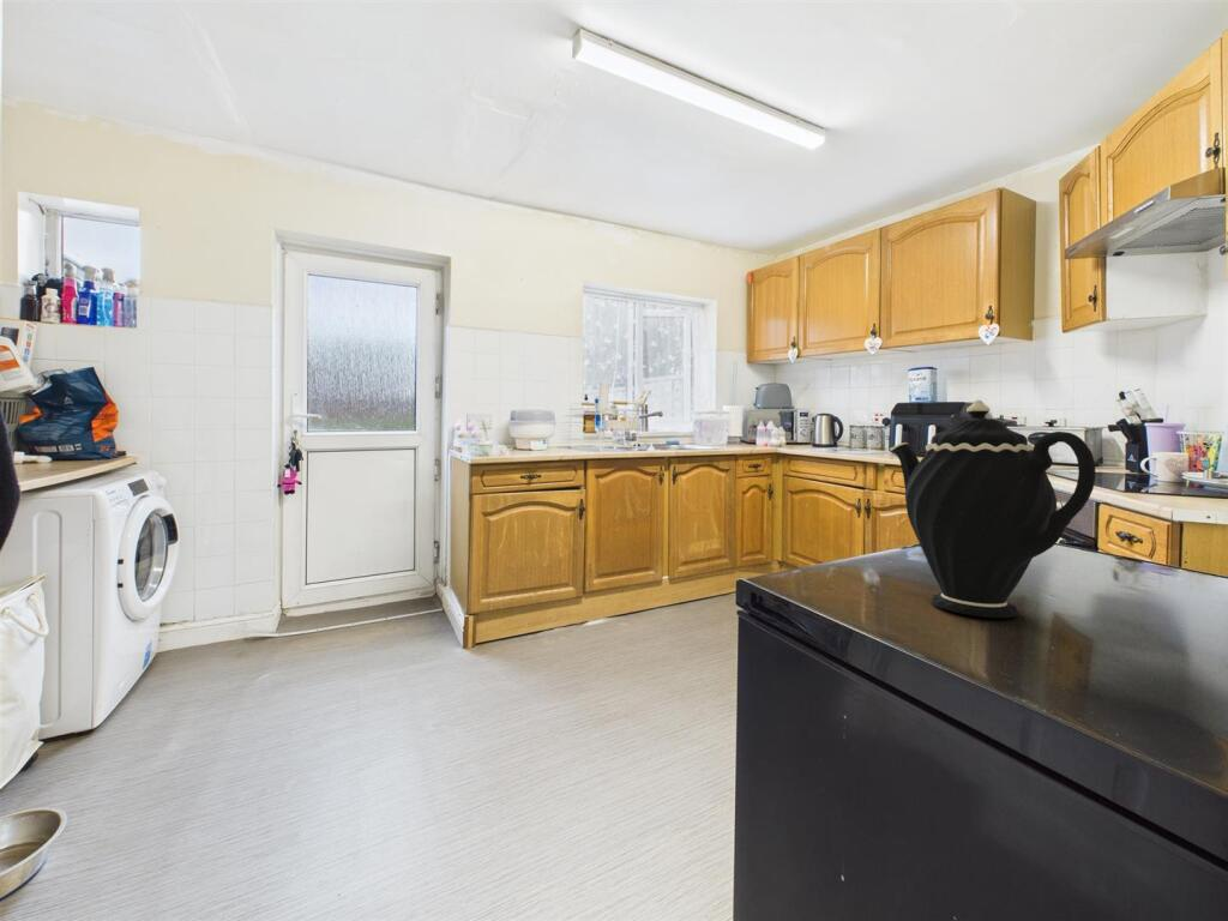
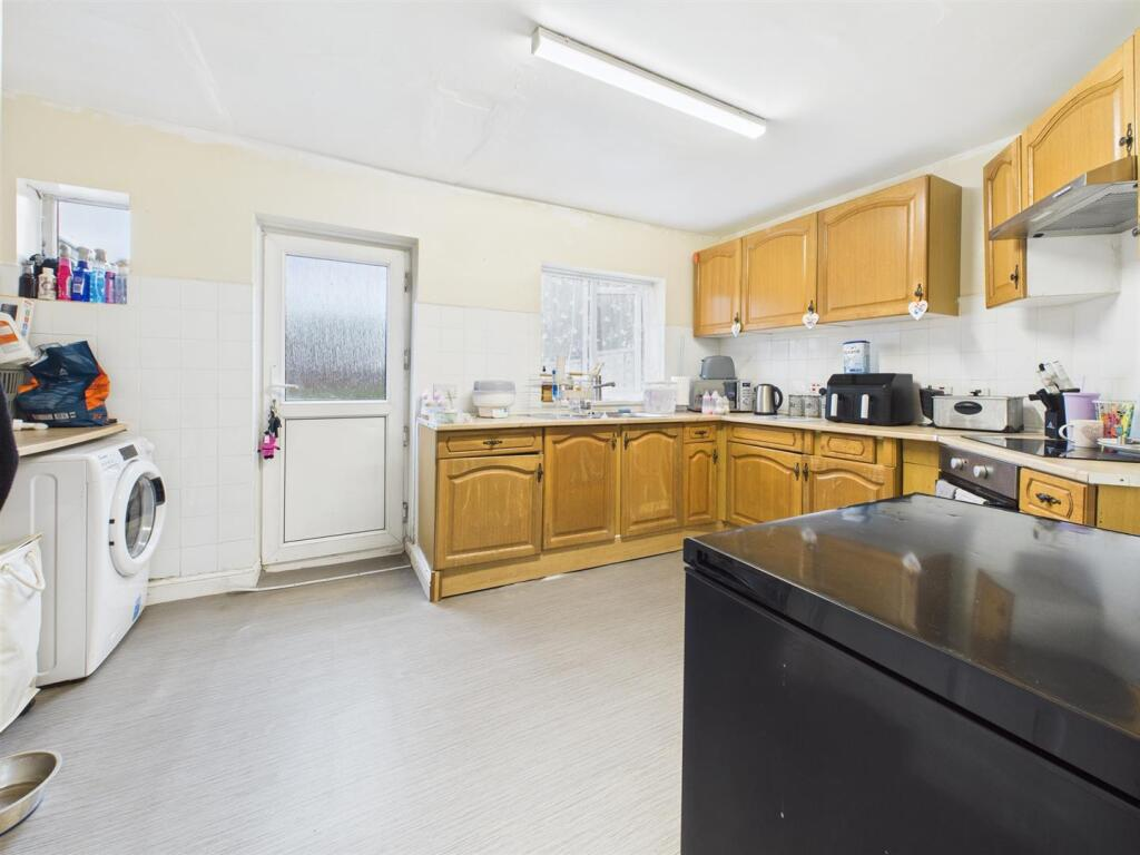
- teapot (971, 502)
